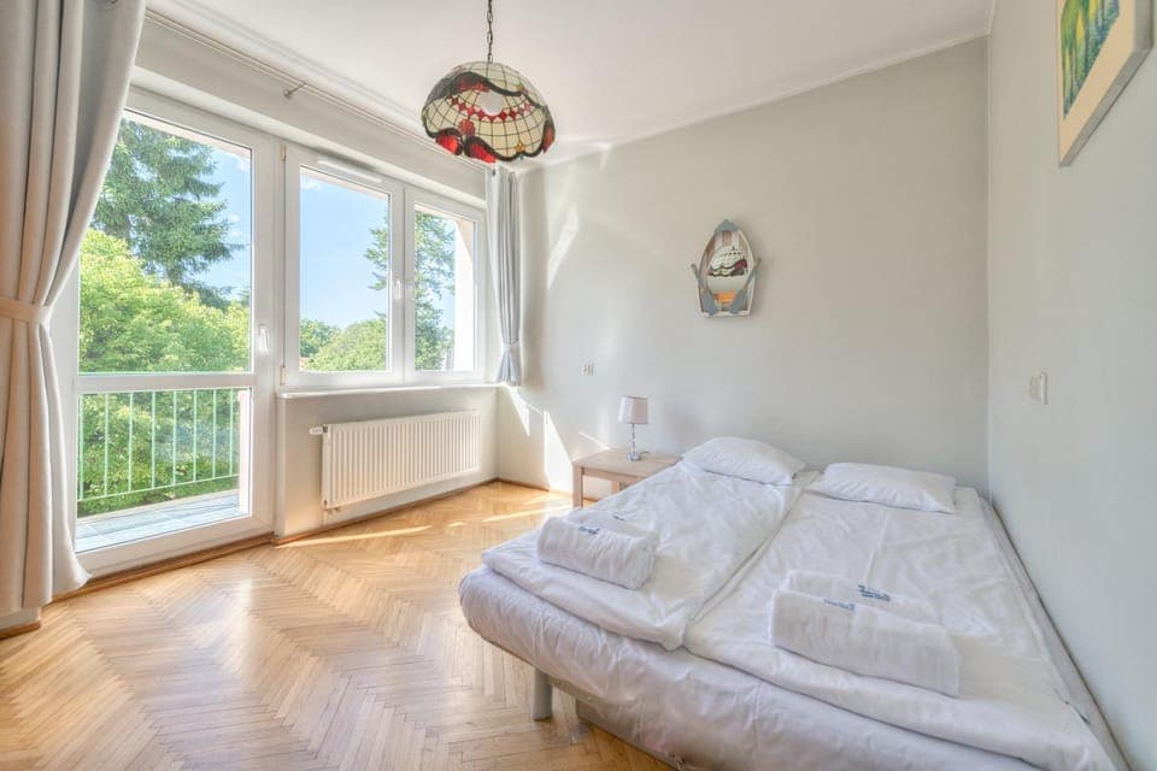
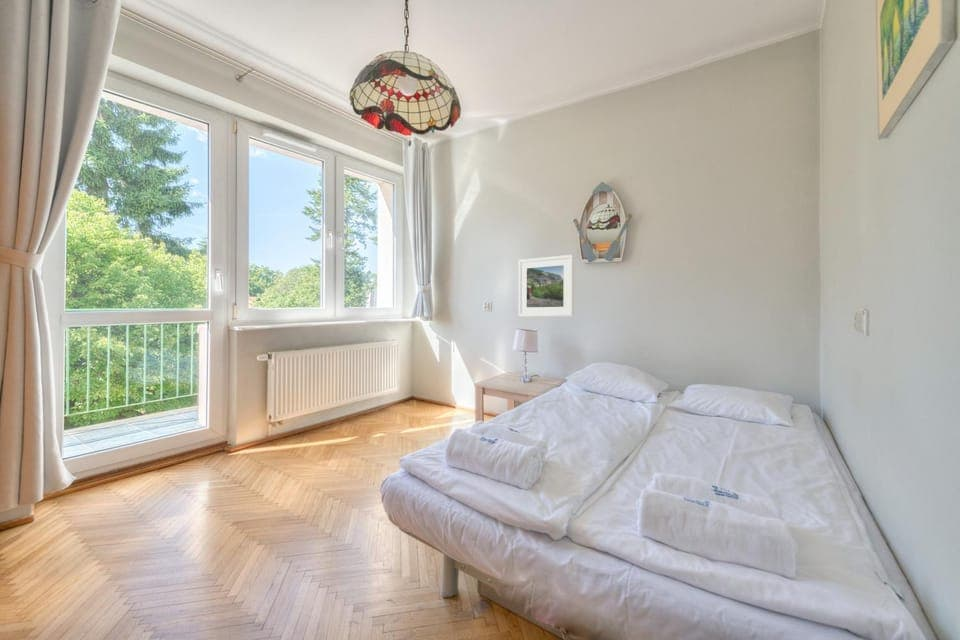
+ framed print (544, 286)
